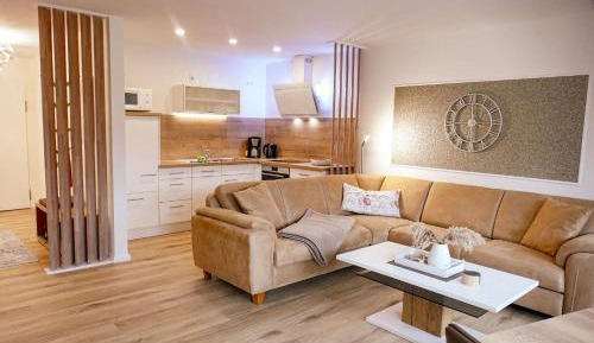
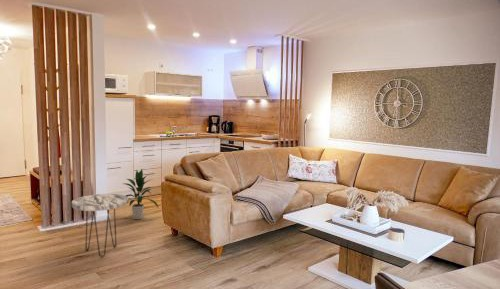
+ side table (96, 226)
+ indoor plant (138, 194)
